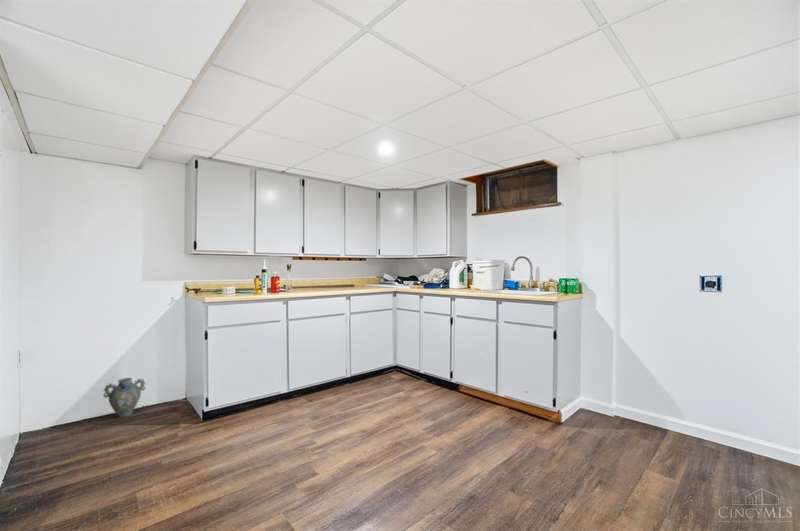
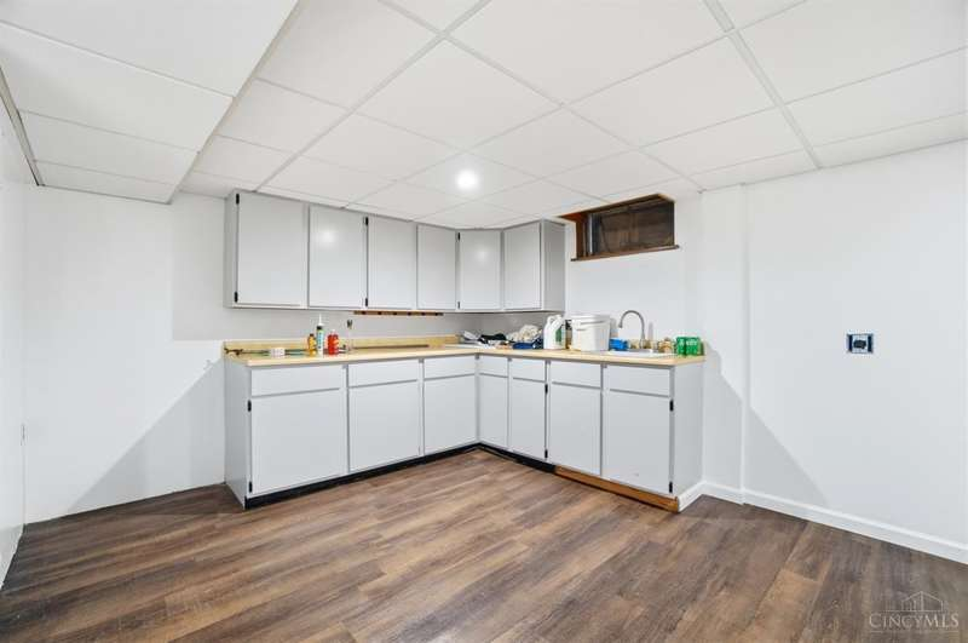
- ceramic jug (125, 397)
